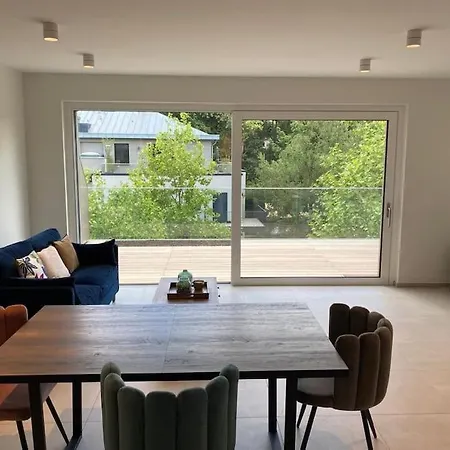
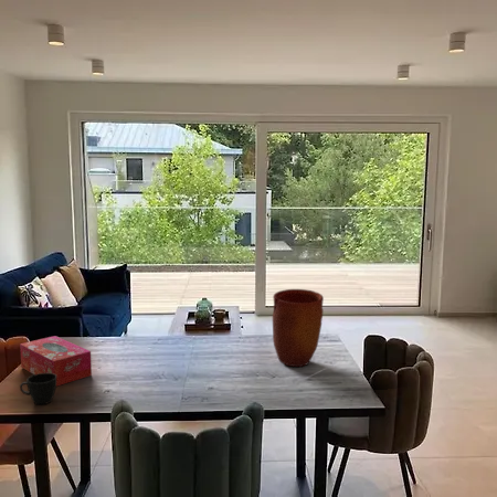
+ vase (297, 328)
+ cup (40, 389)
+ tissue box (55, 359)
